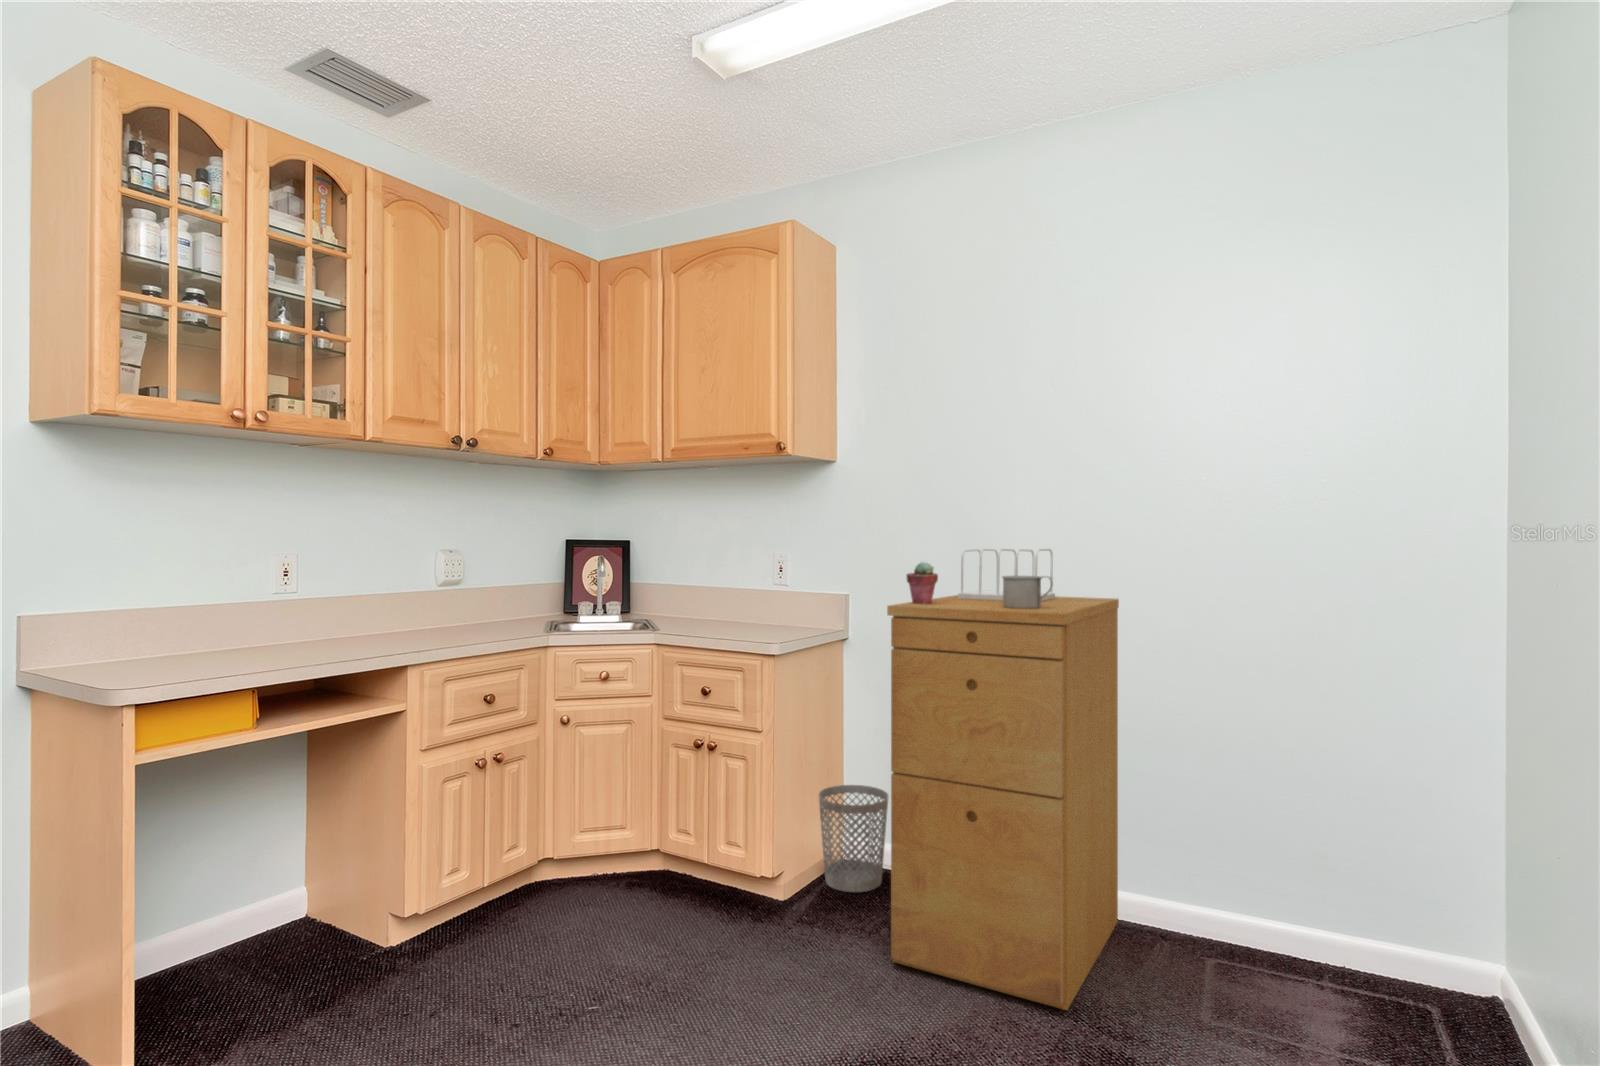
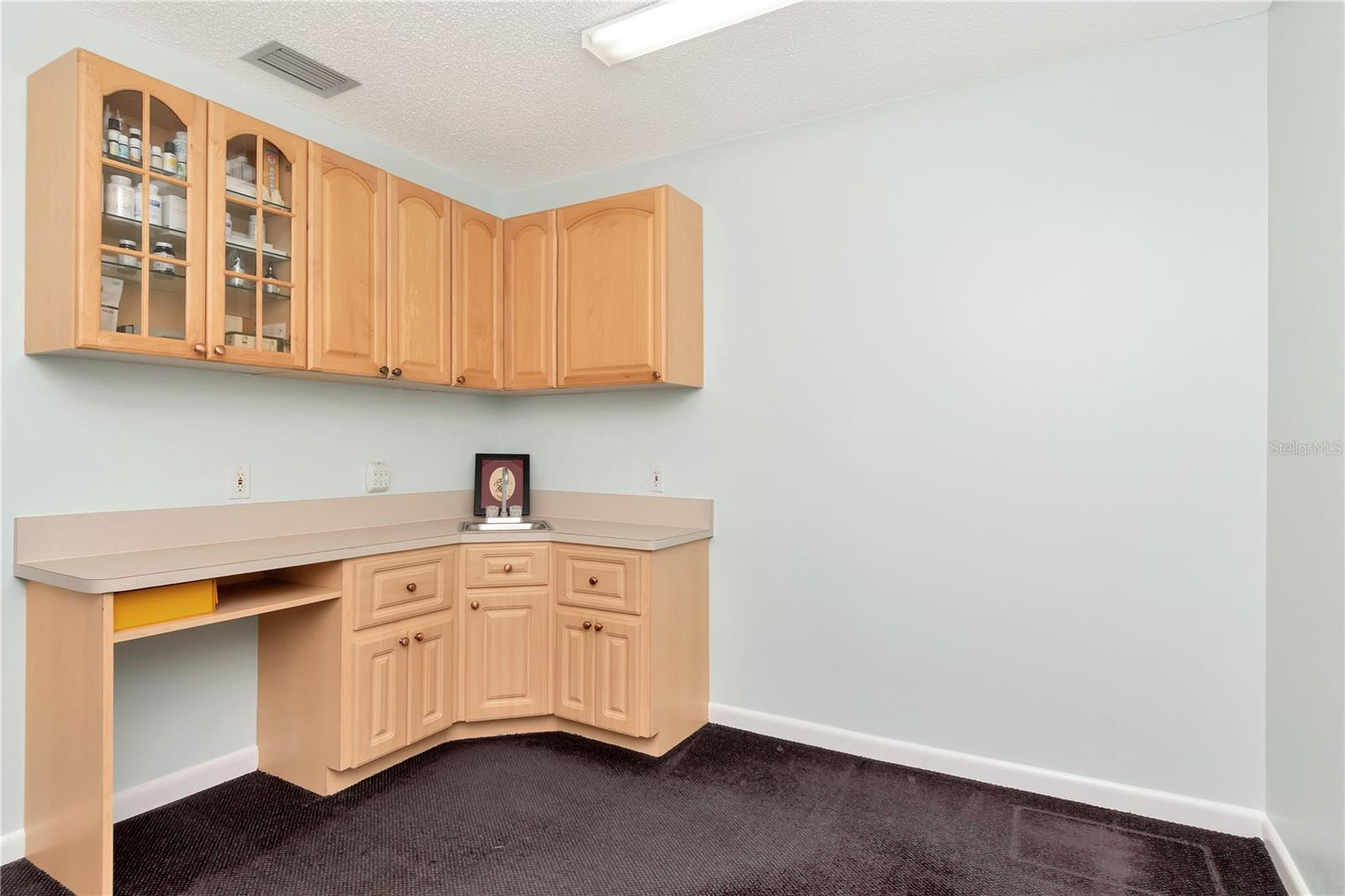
- filing cabinet (1009, 772)
- mug (1025, 590)
- potted succulent (922, 581)
- wastebasket (853, 838)
- file sorter (999, 571)
